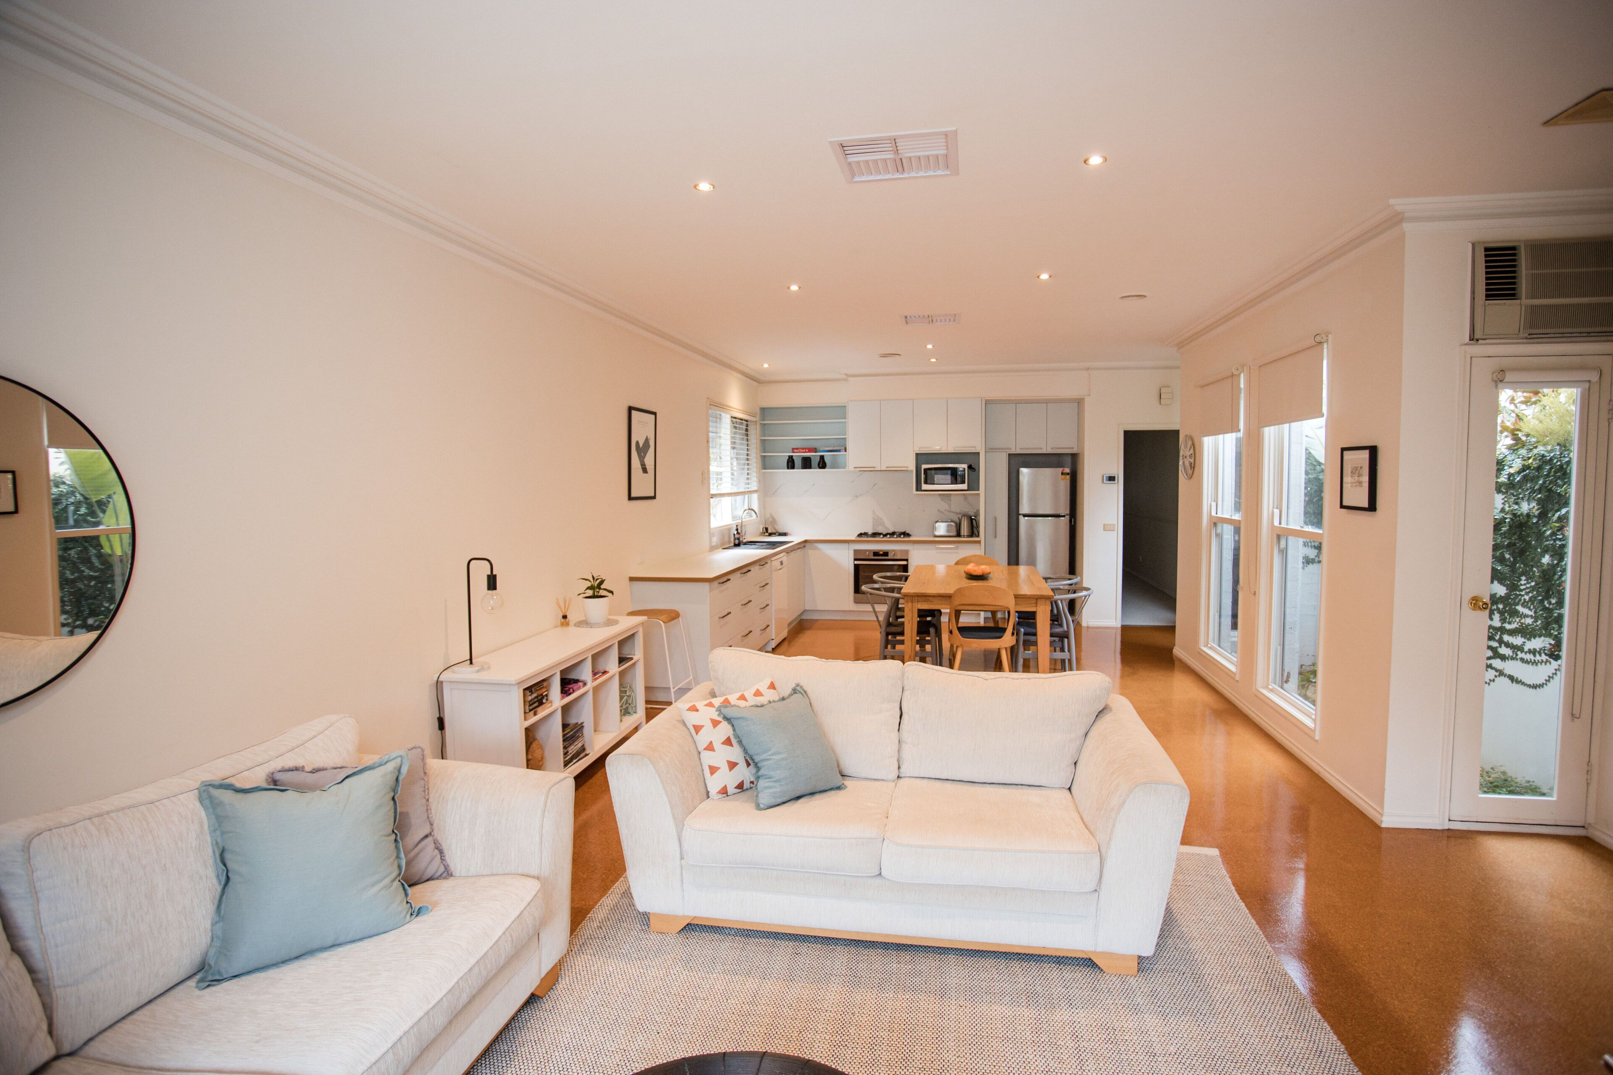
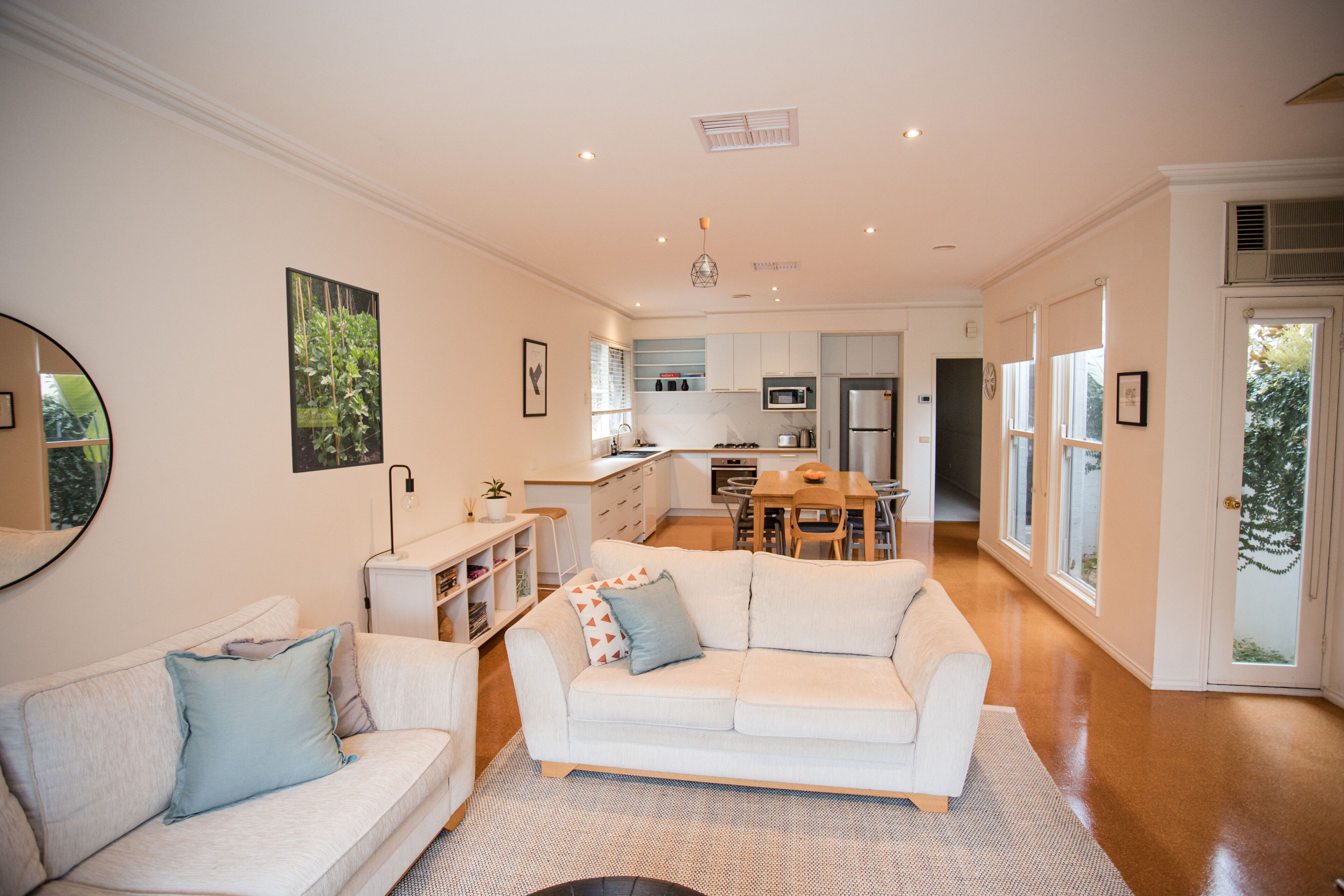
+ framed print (340, 375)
+ pendant light (704, 252)
